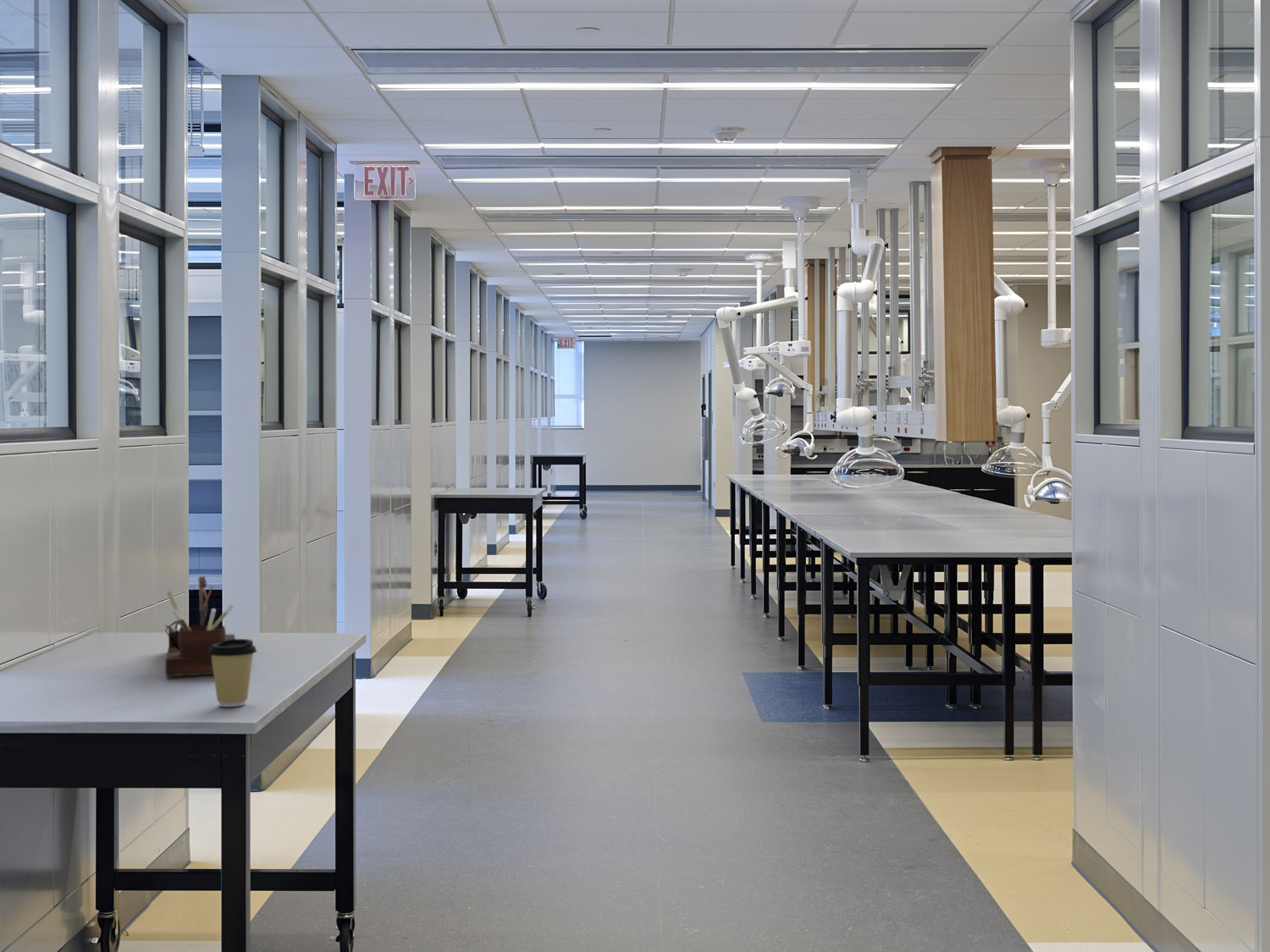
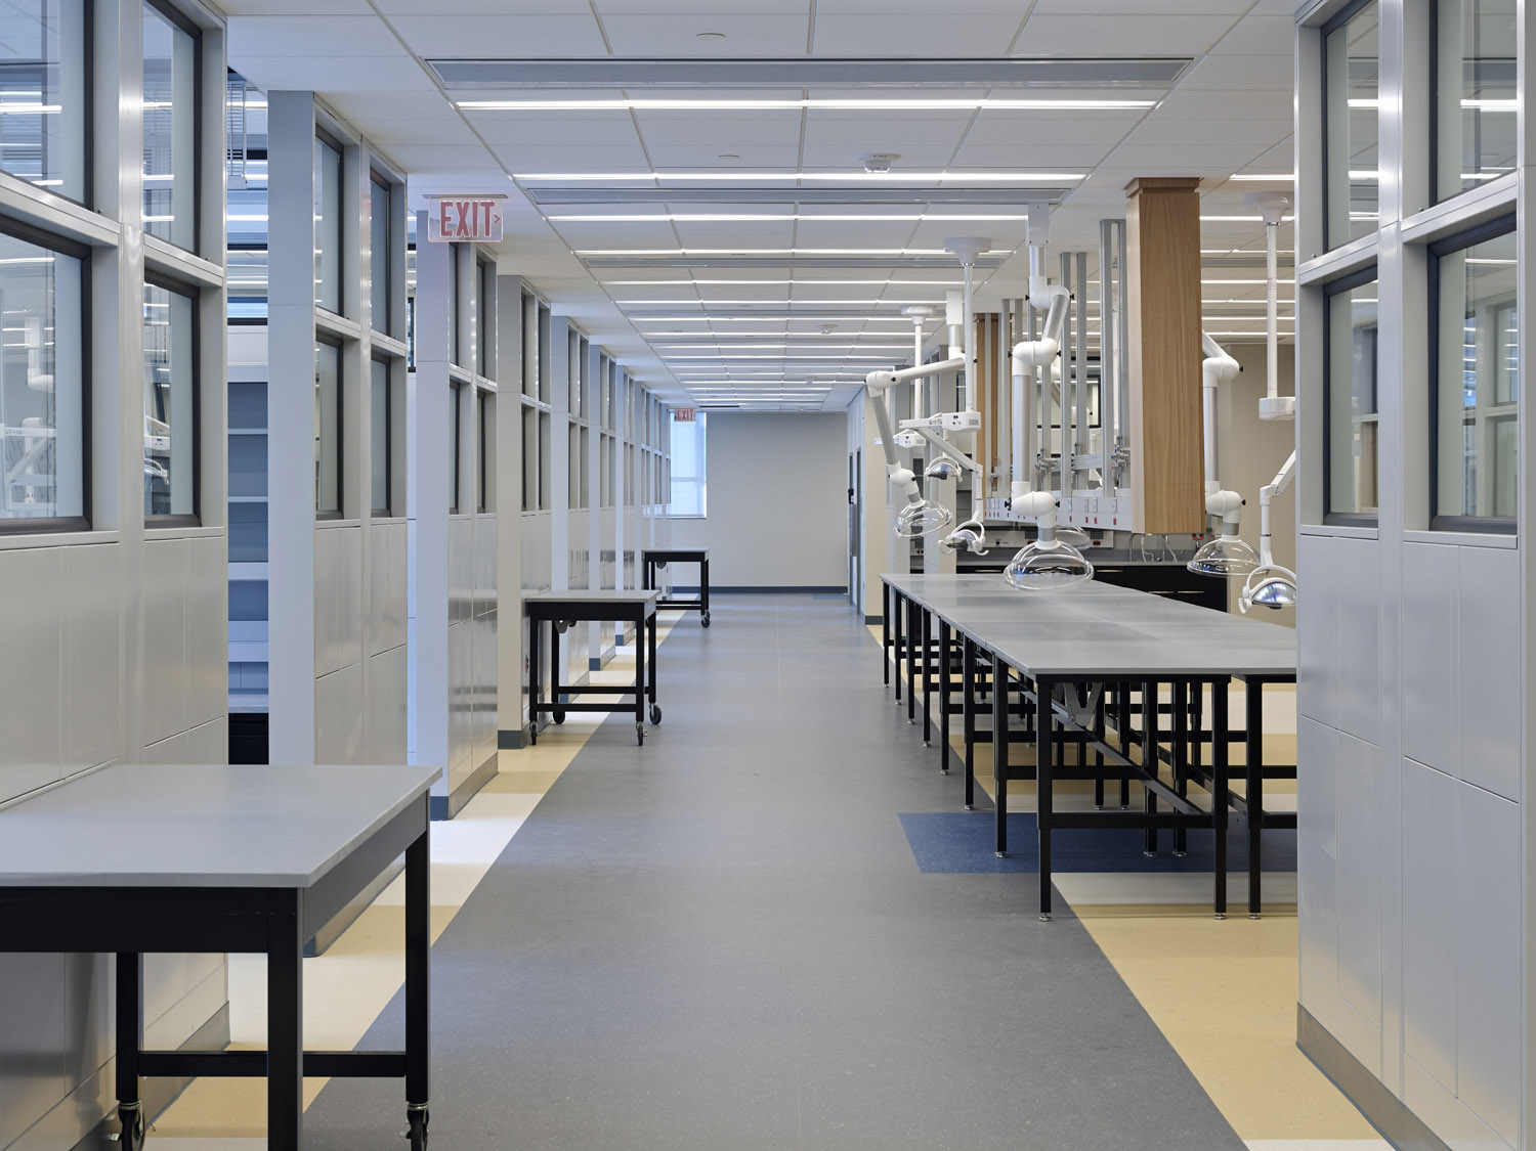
- coffee cup (232, 673)
- desk organizer (201, 622)
